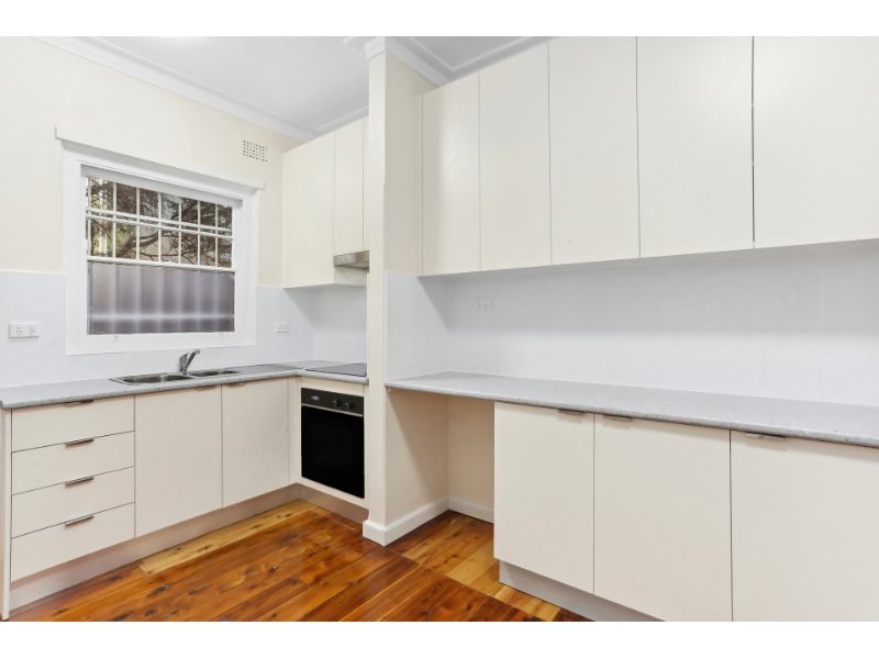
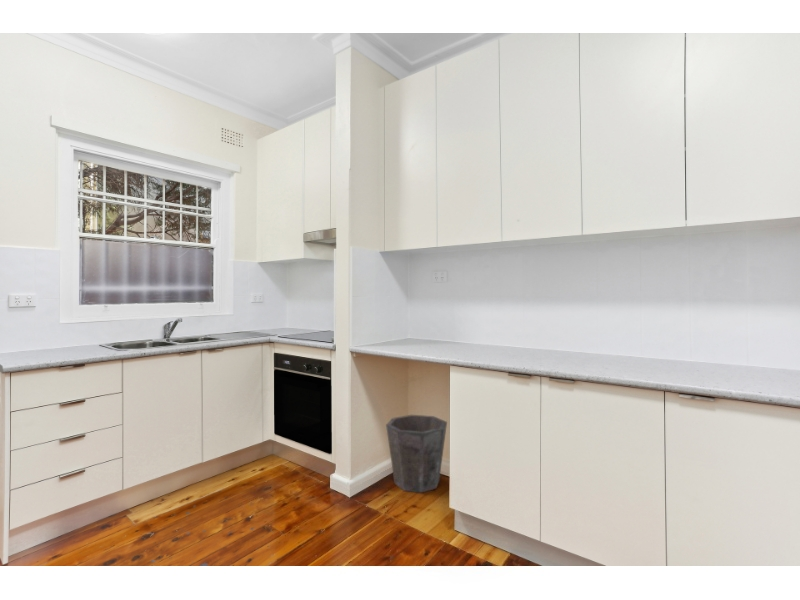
+ waste bin (416, 452)
